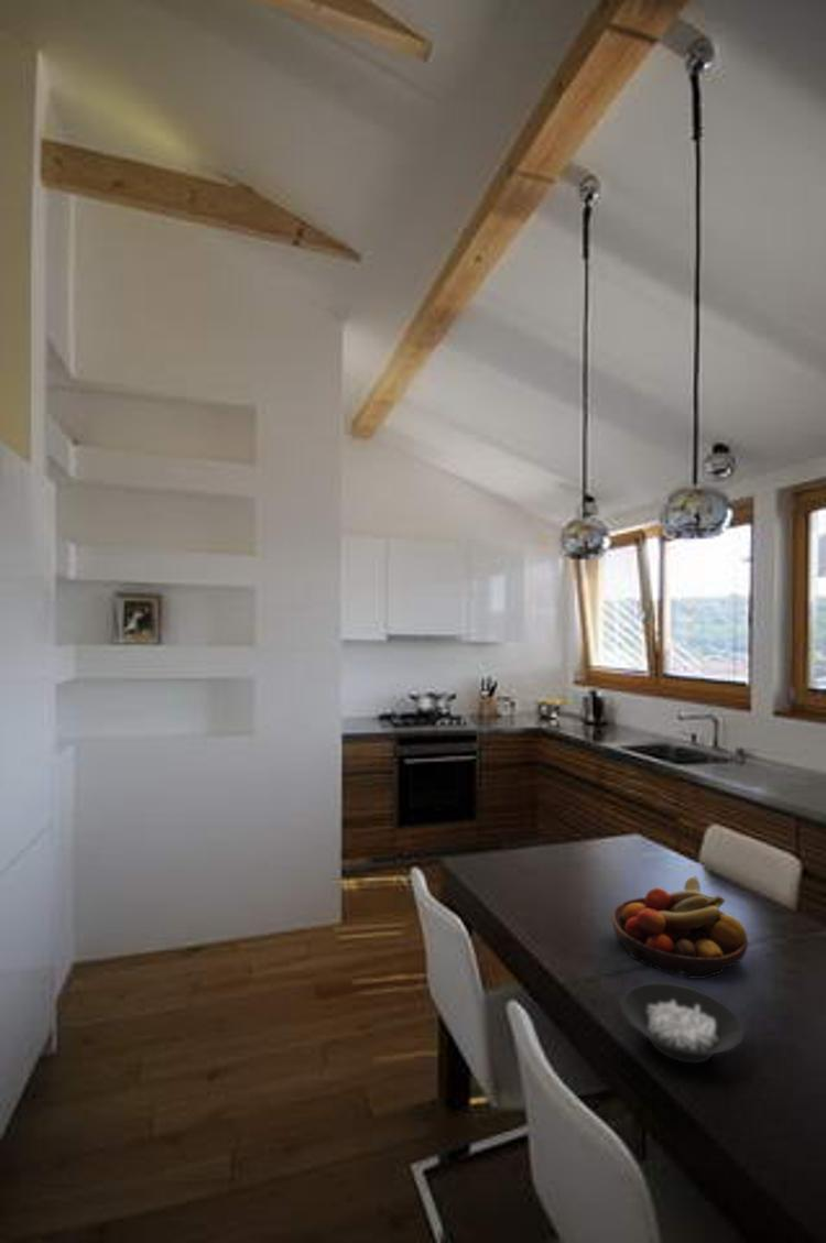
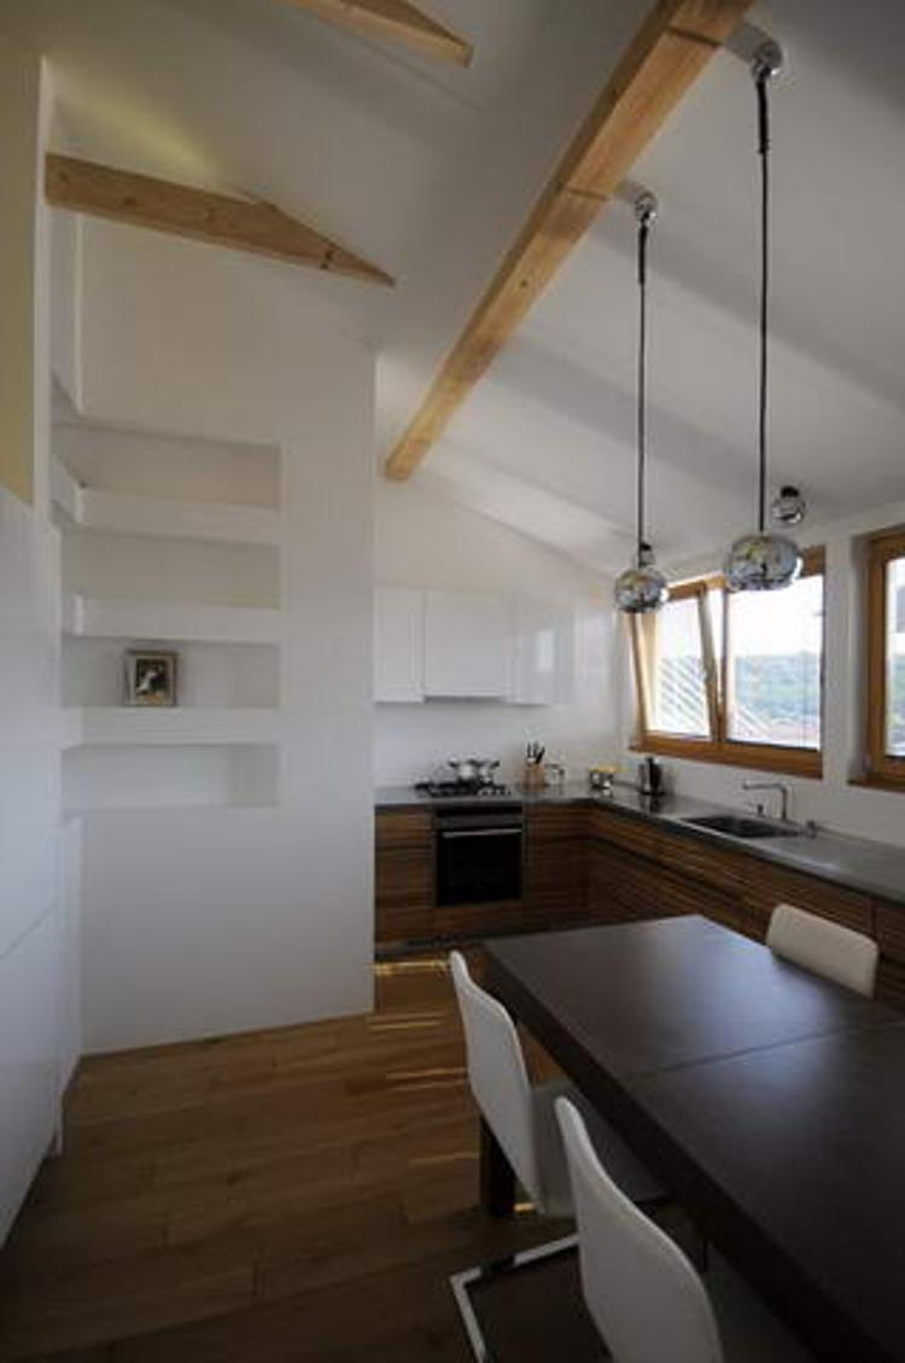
- cereal bowl (680, 1027)
- fruit bowl (676, 918)
